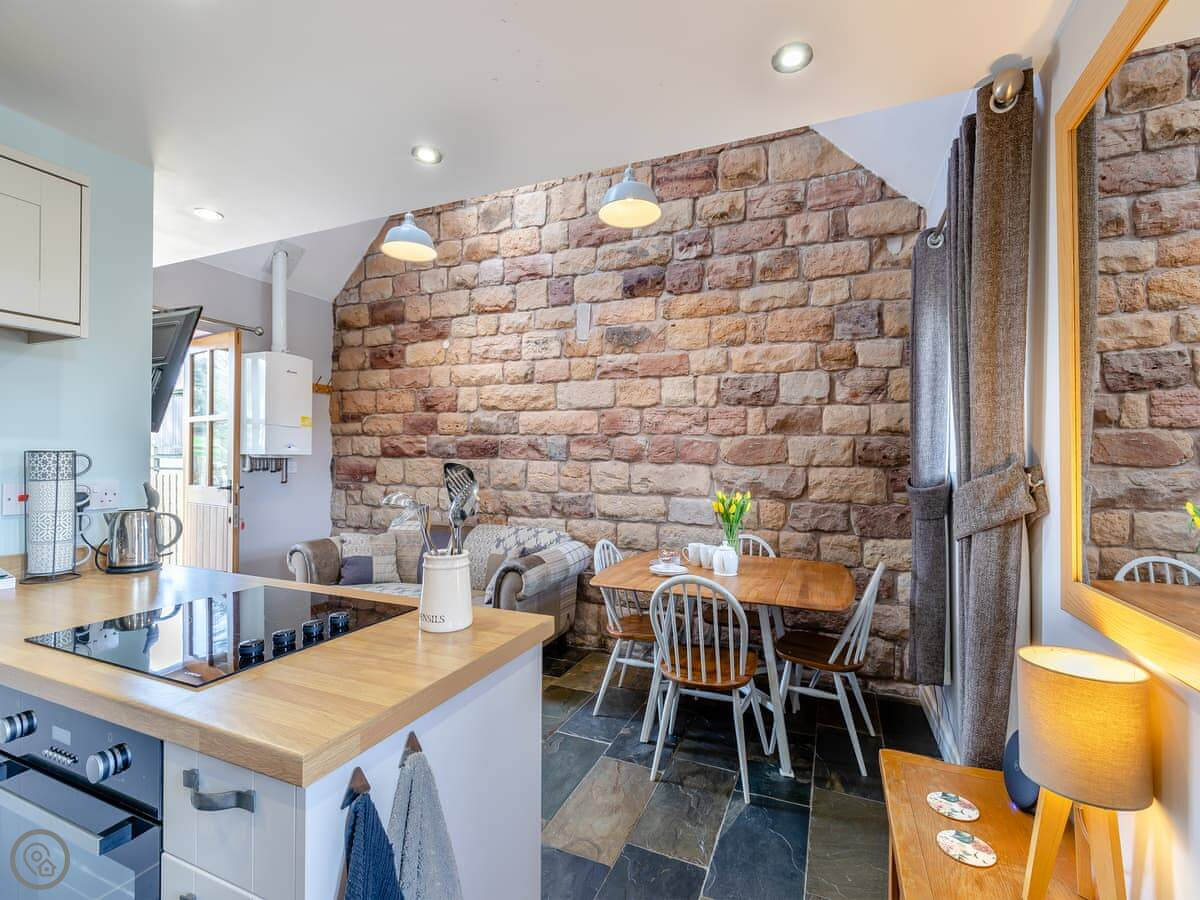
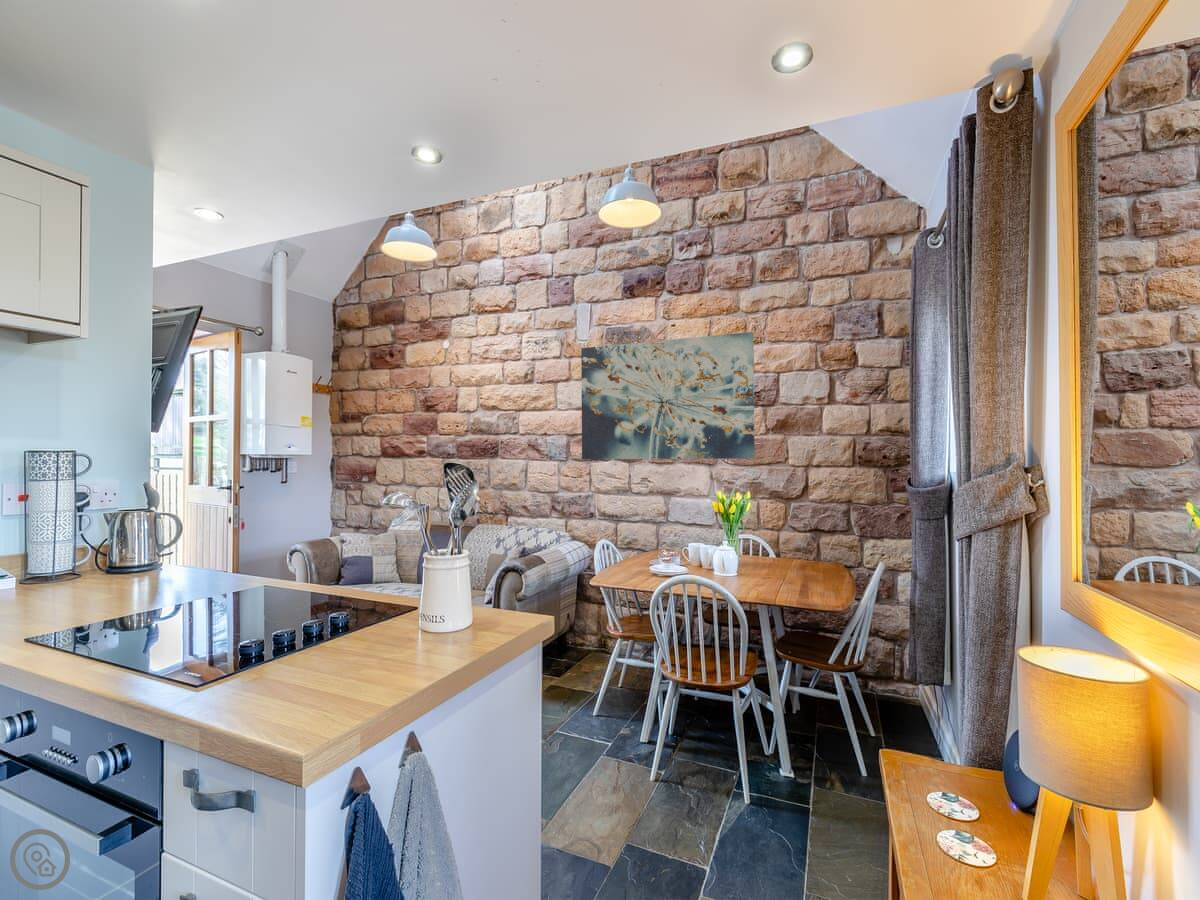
+ wall art (662, 399)
